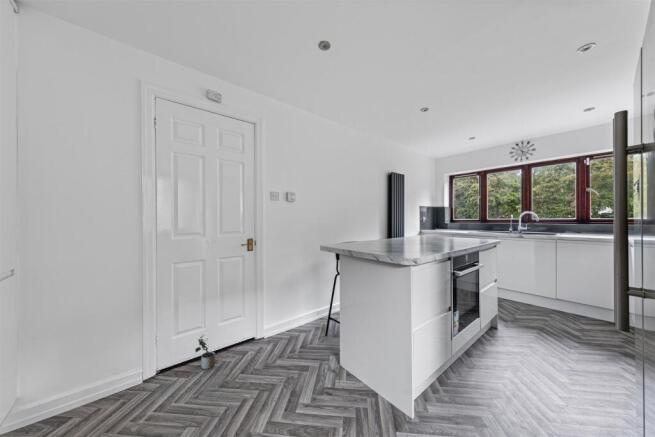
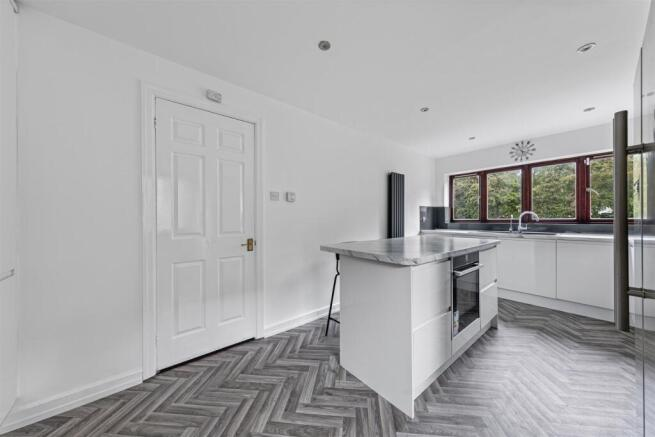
- potted plant (205, 350)
